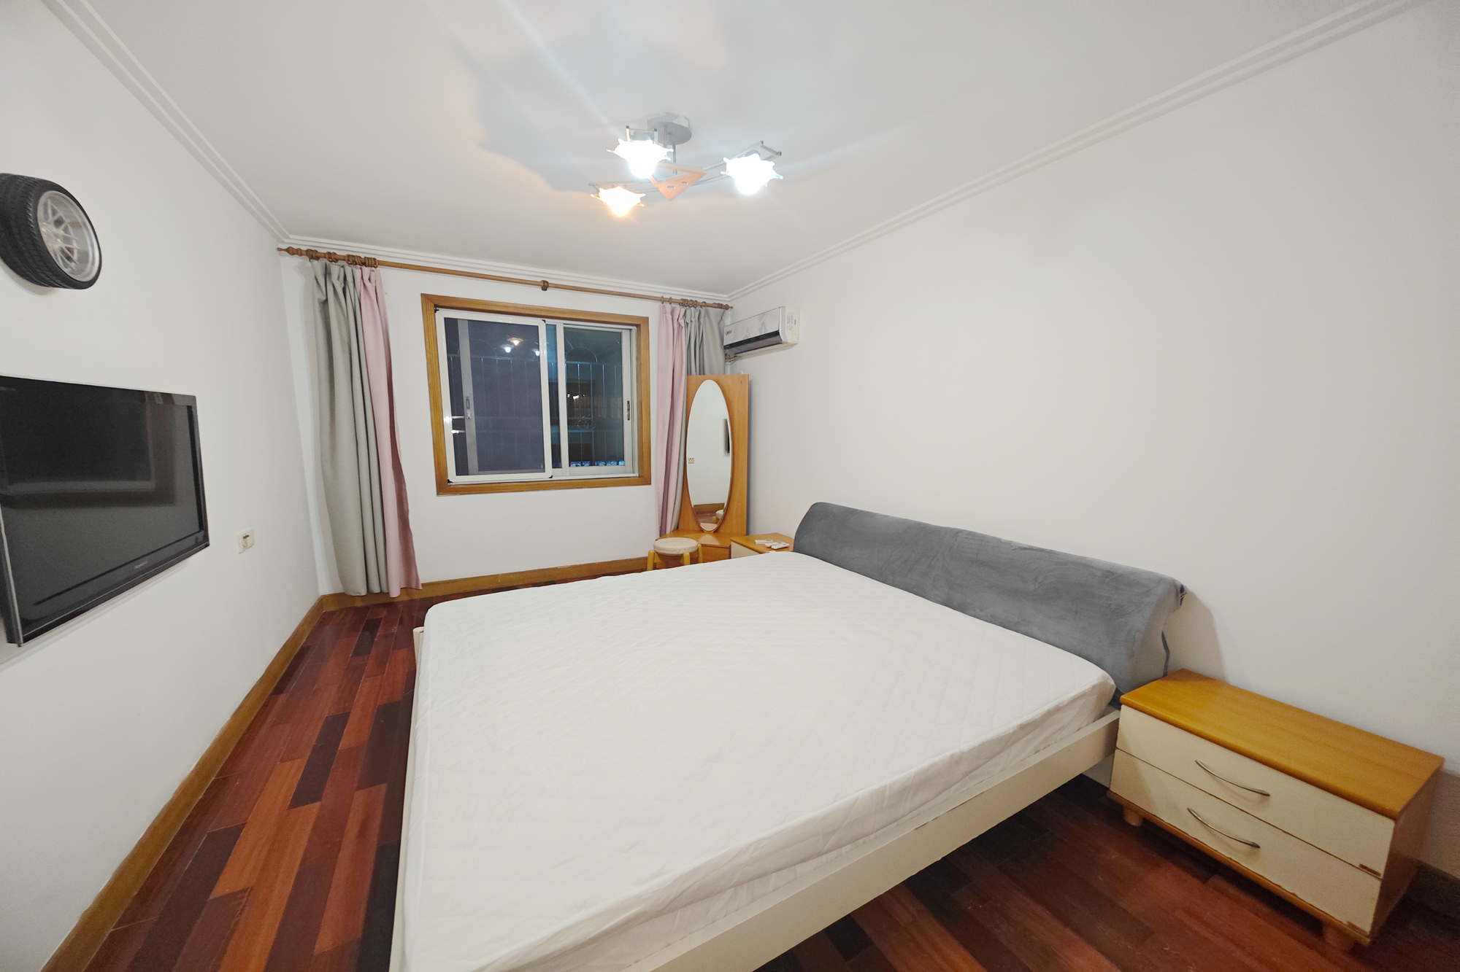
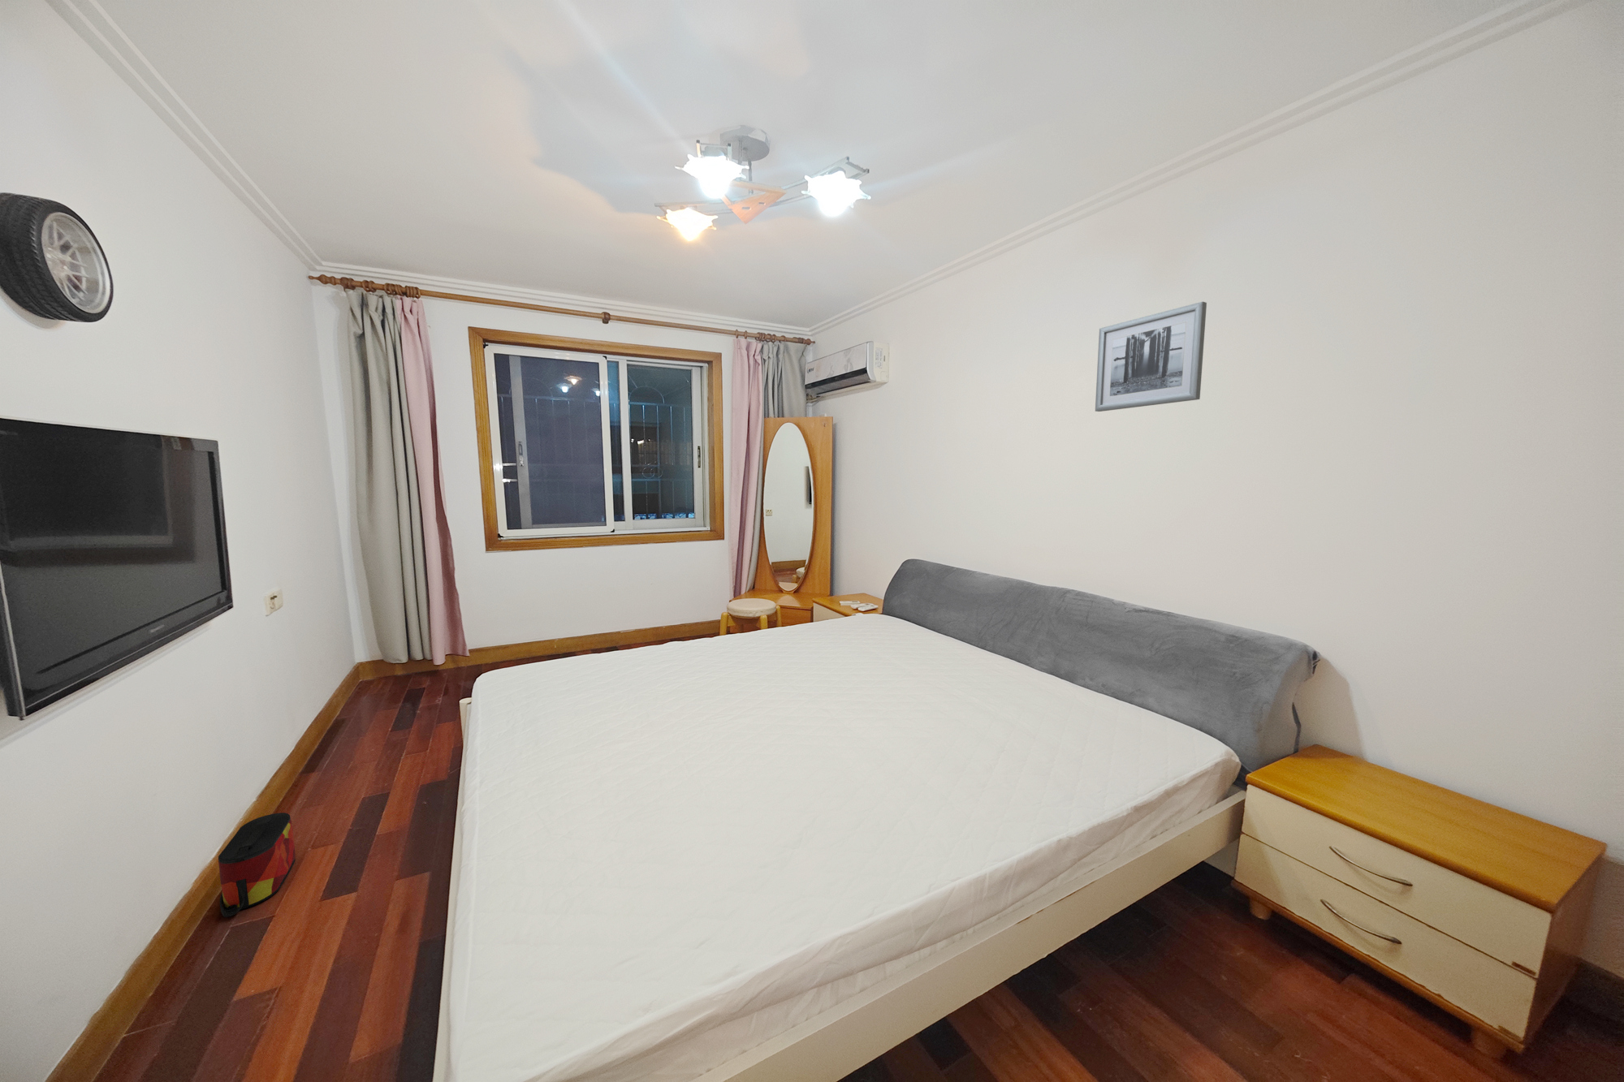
+ bag (255, 857)
+ wall art (1146, 361)
